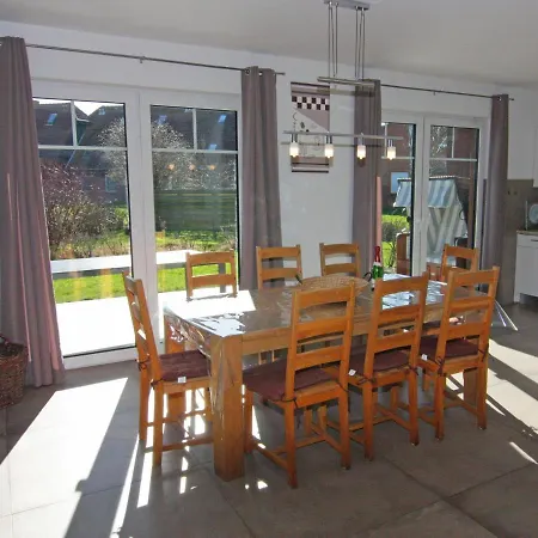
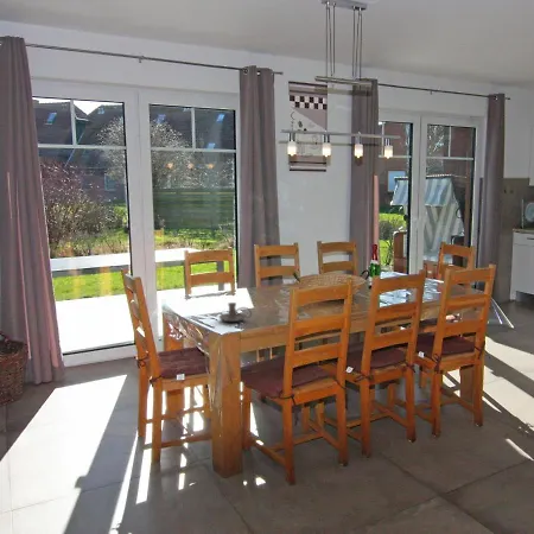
+ candle holder (235, 311)
